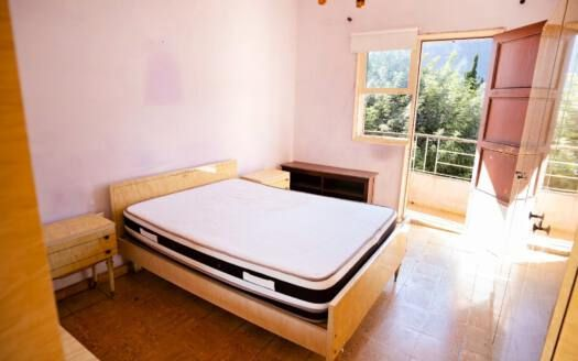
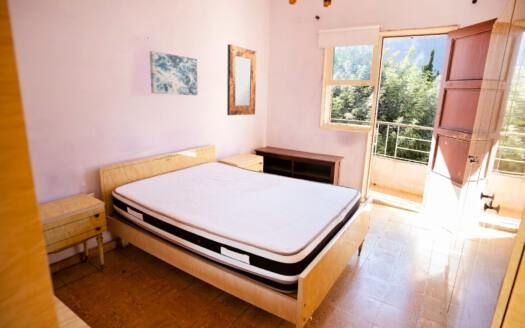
+ wall art (175, 75)
+ home mirror (242, 82)
